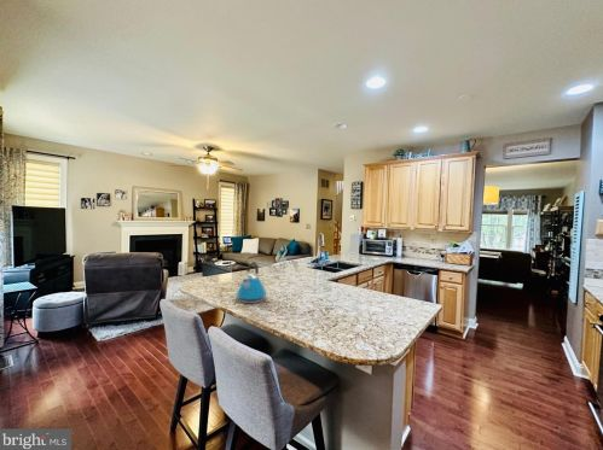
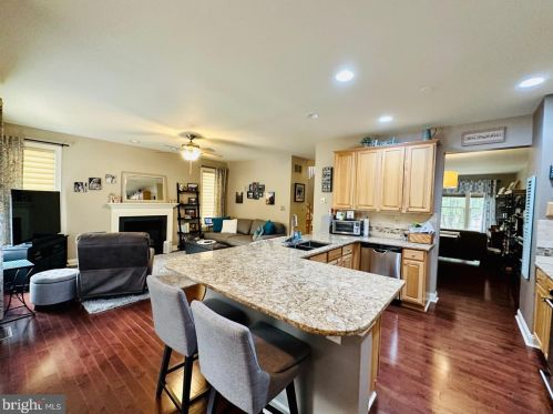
- kettle (251, 280)
